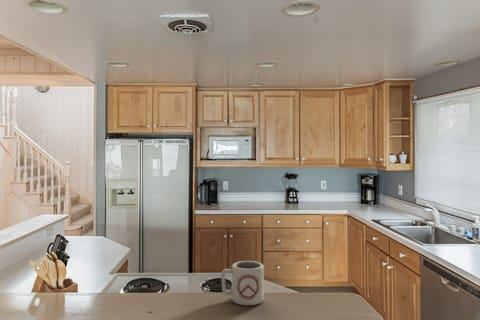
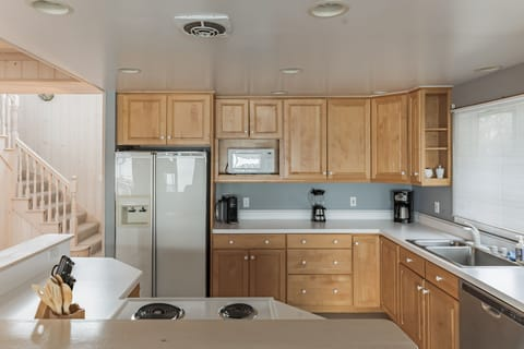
- cup (242, 282)
